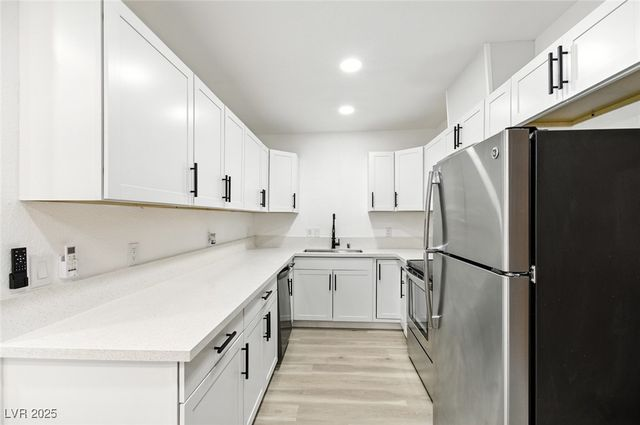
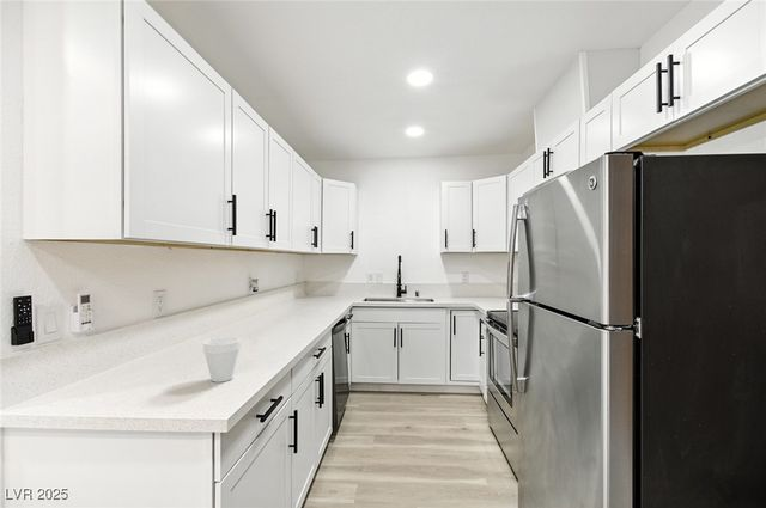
+ cup (221, 360)
